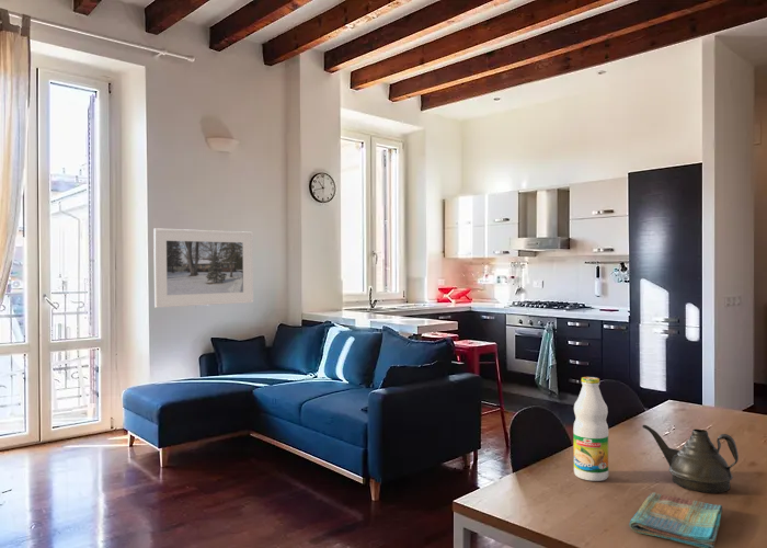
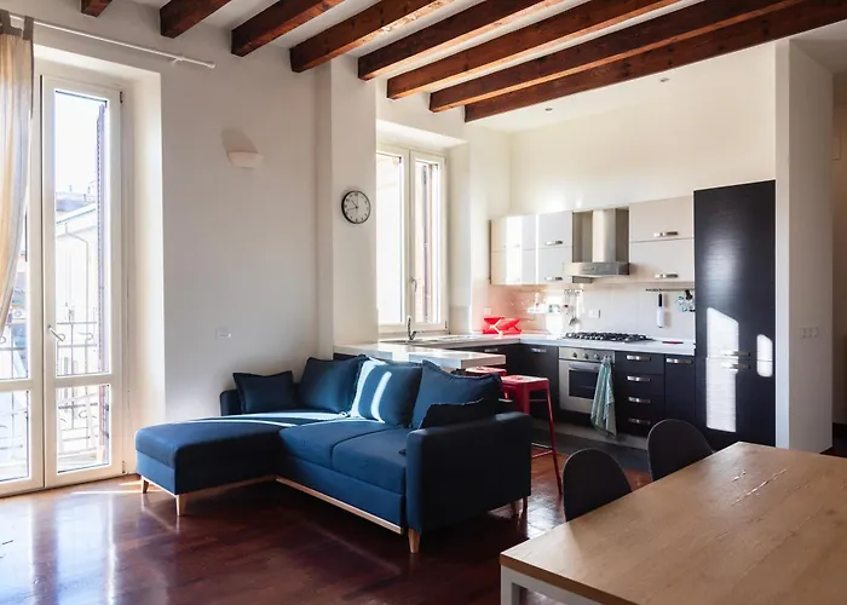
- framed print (206, 267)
- dish towel (677, 516)
- bottle (591, 426)
- teapot (688, 454)
